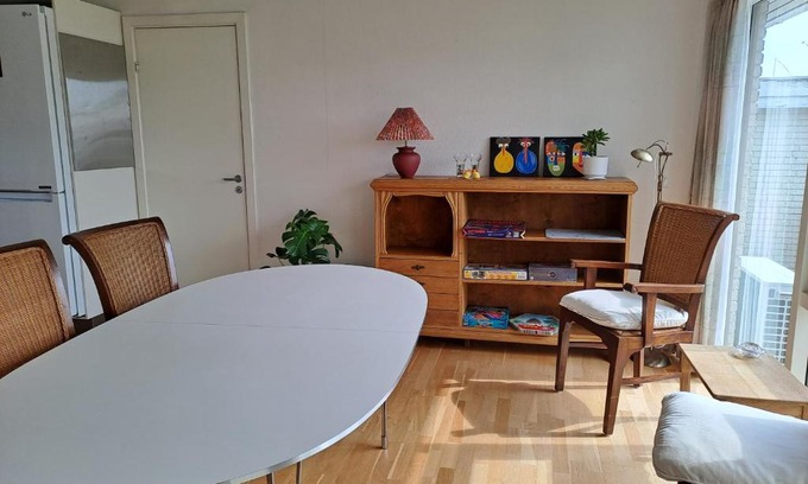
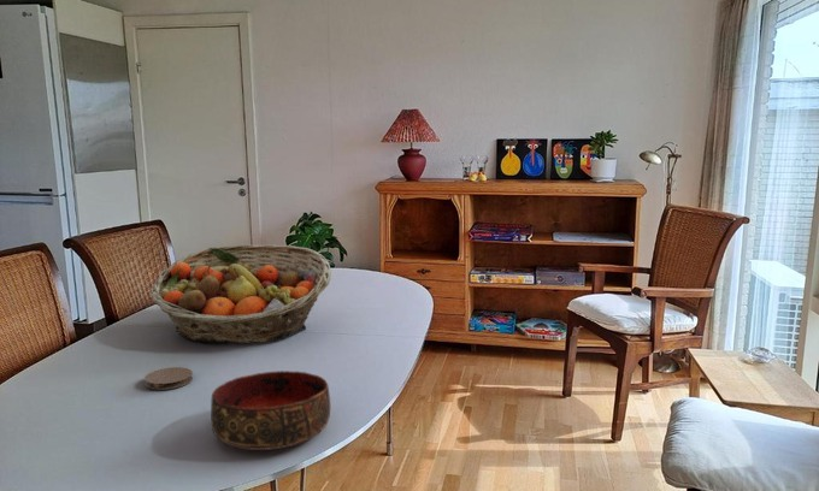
+ coaster (169, 378)
+ fruit basket (243, 290)
+ bowl (271, 408)
